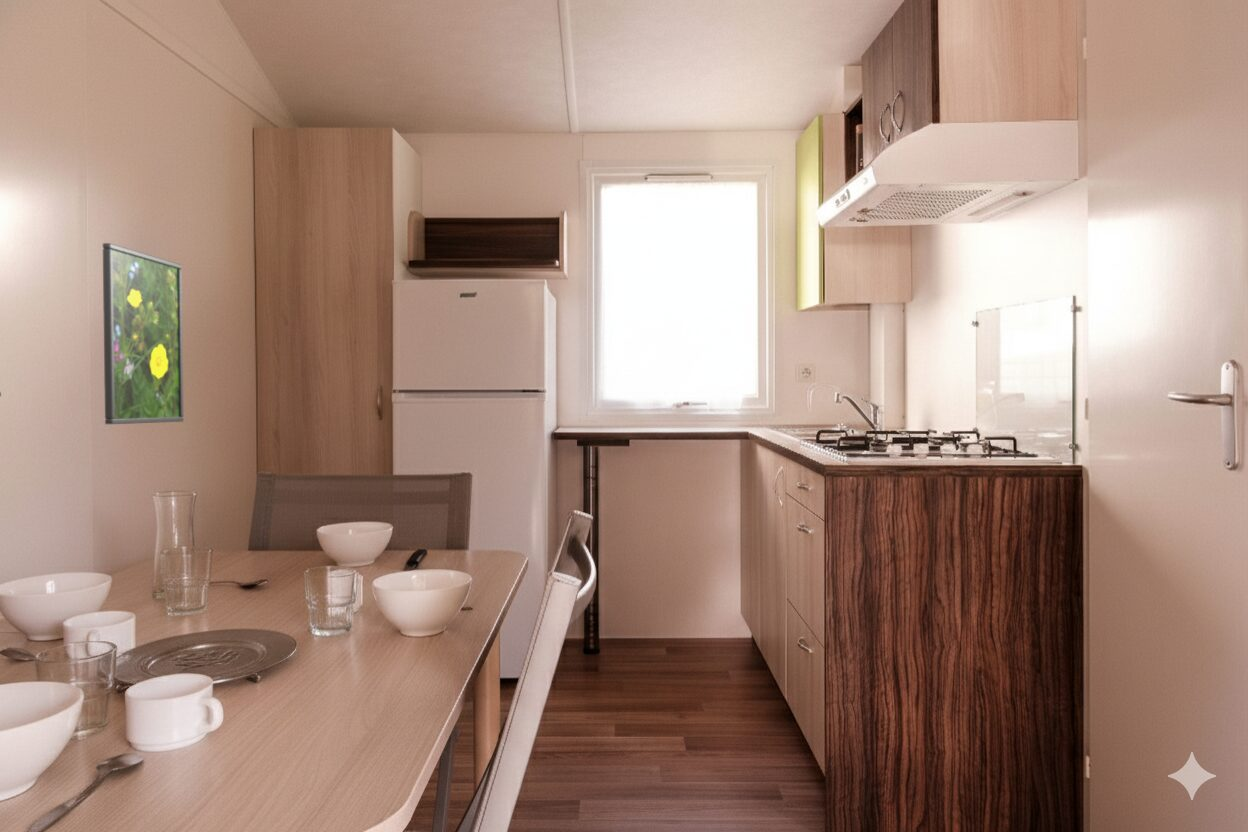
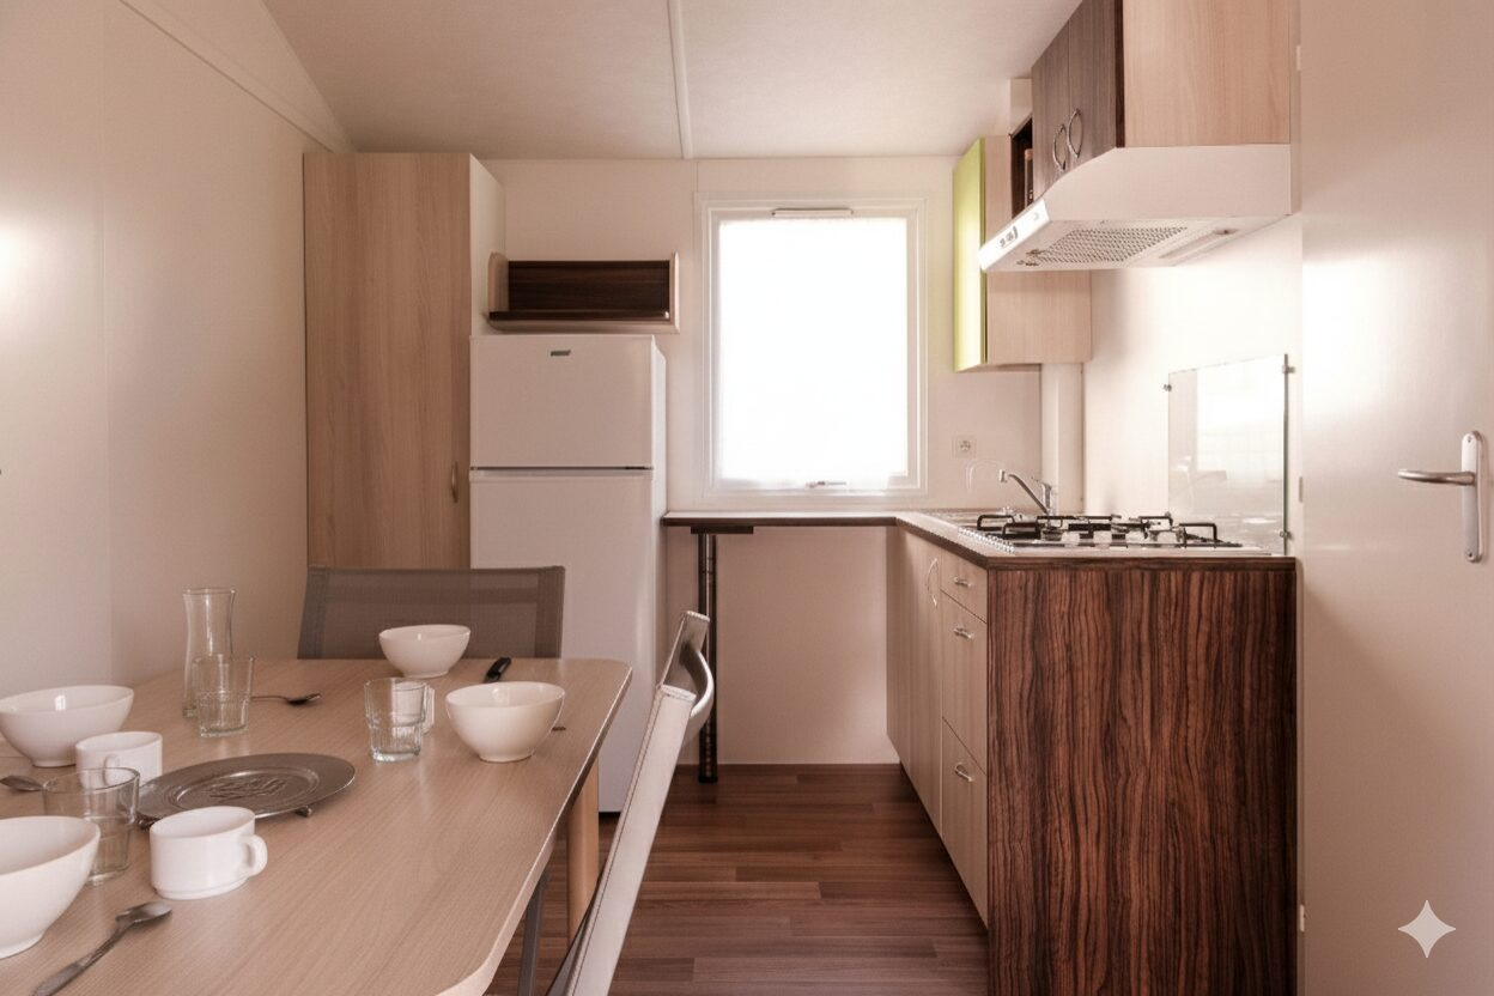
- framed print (146, 338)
